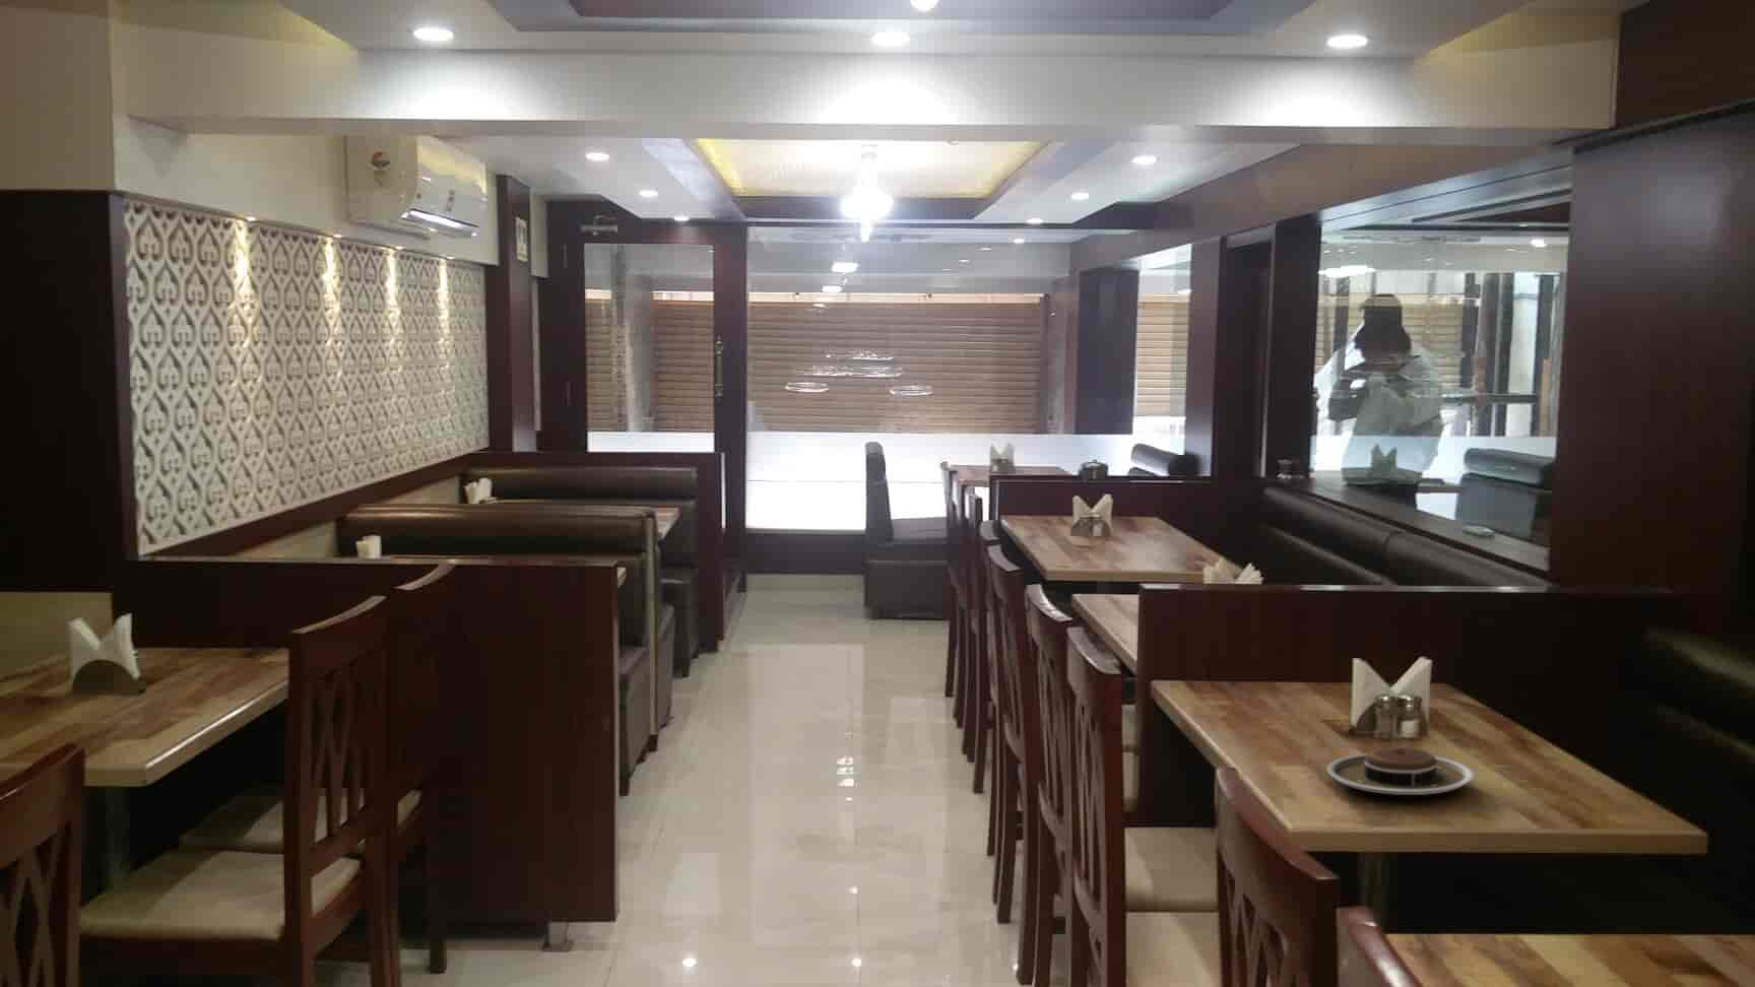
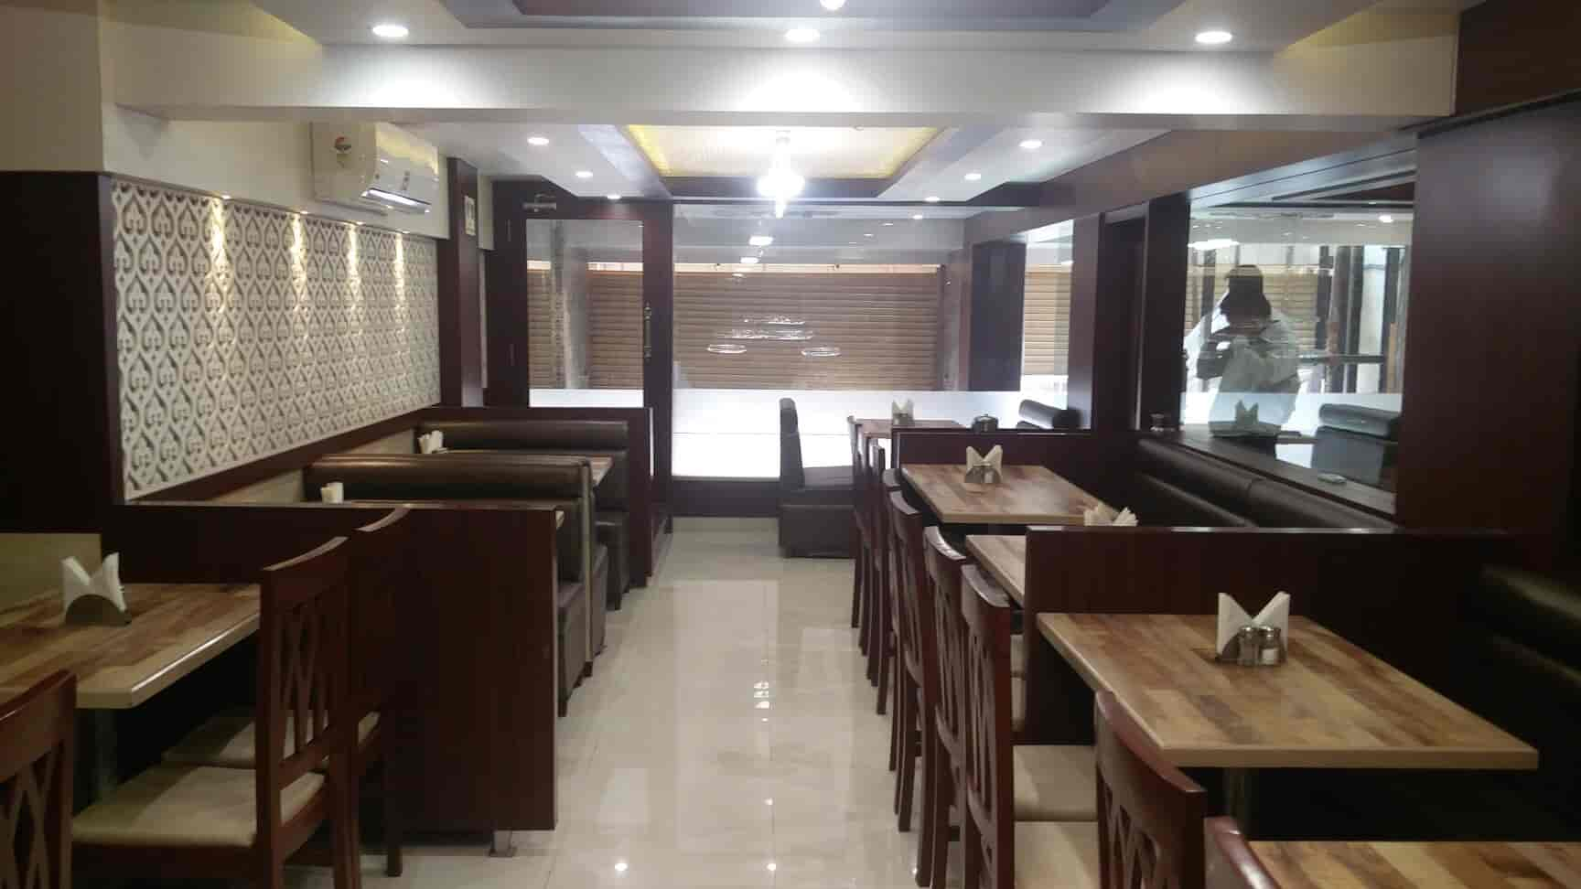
- plate (1399, 768)
